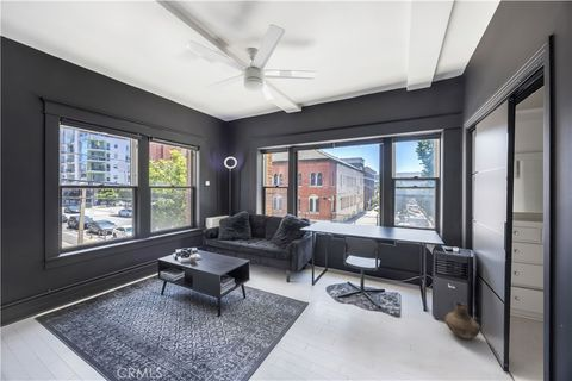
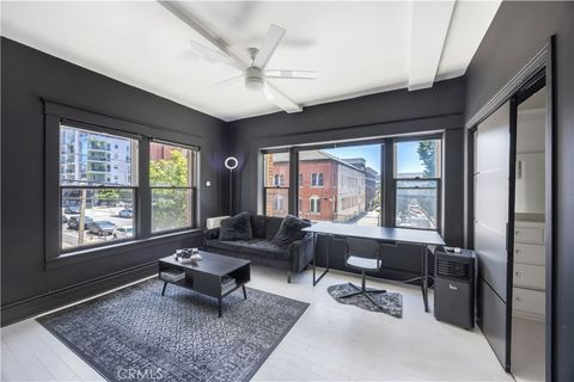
- vase (461, 319)
